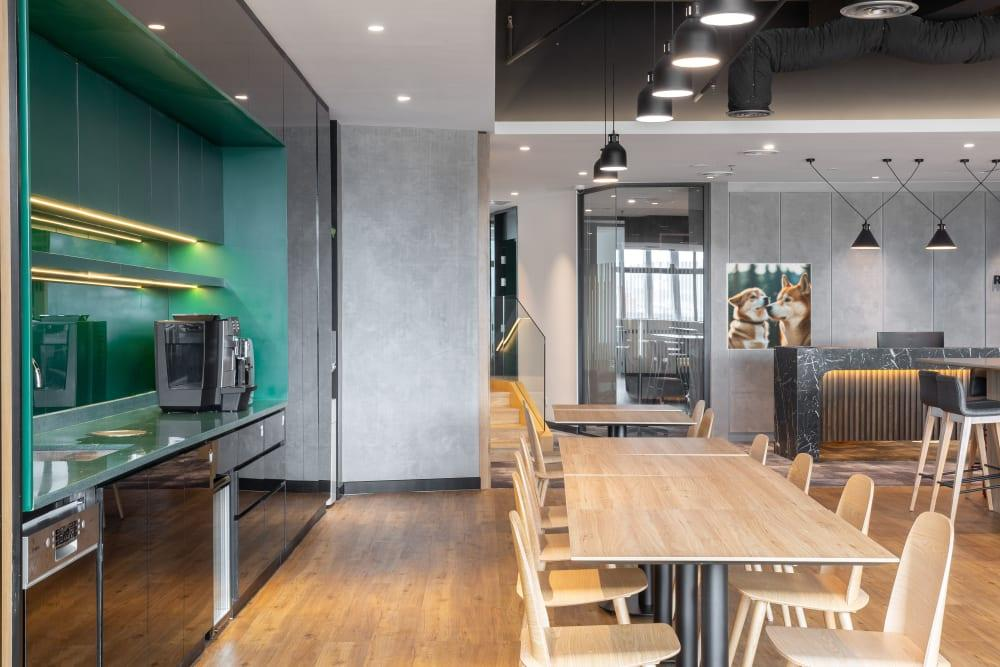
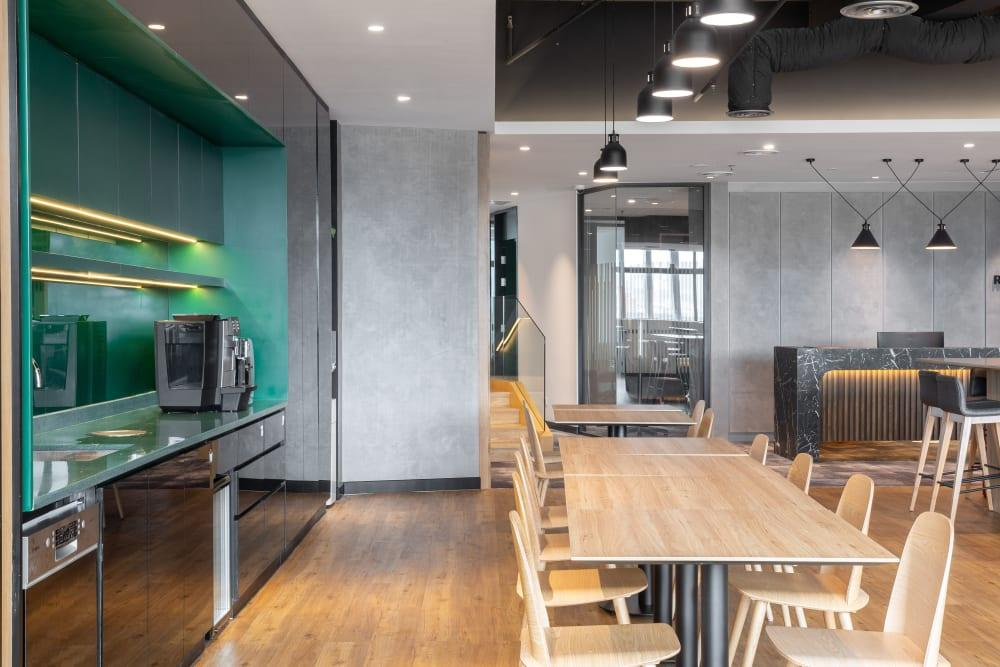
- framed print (769, 306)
